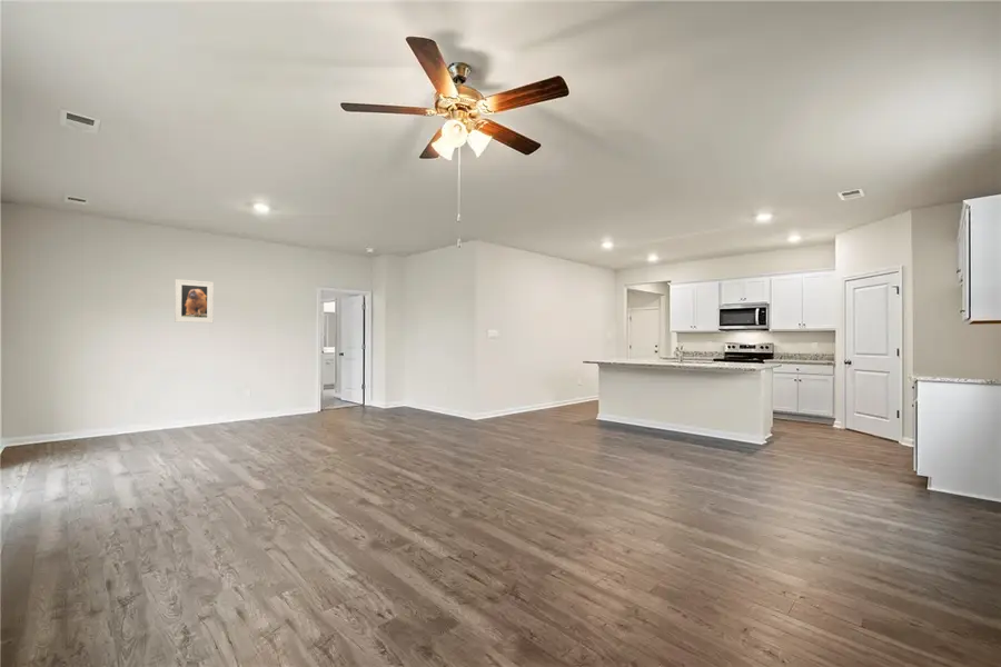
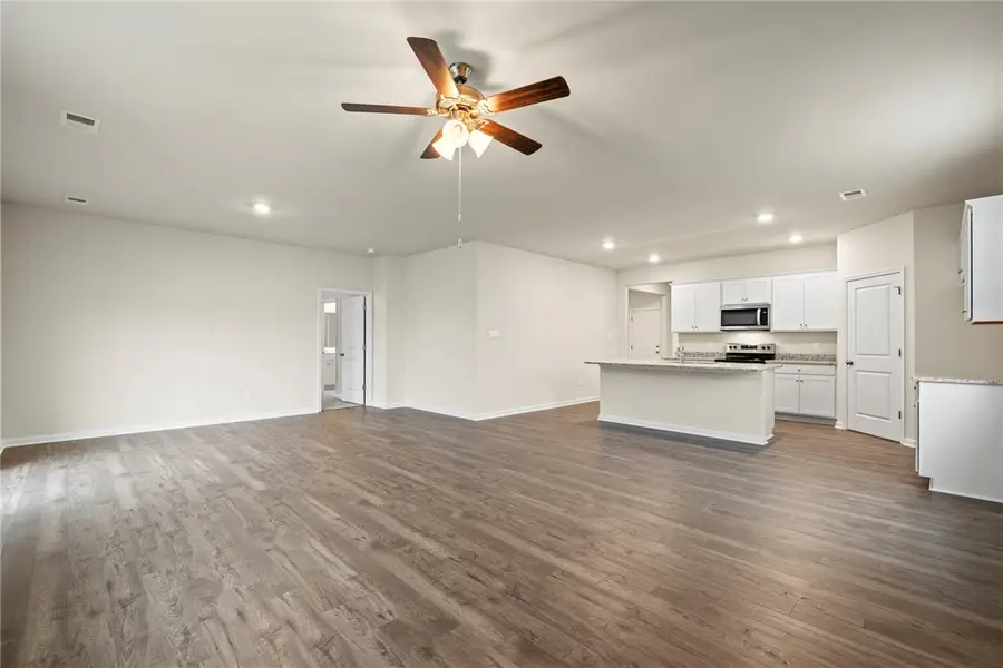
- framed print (194, 301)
